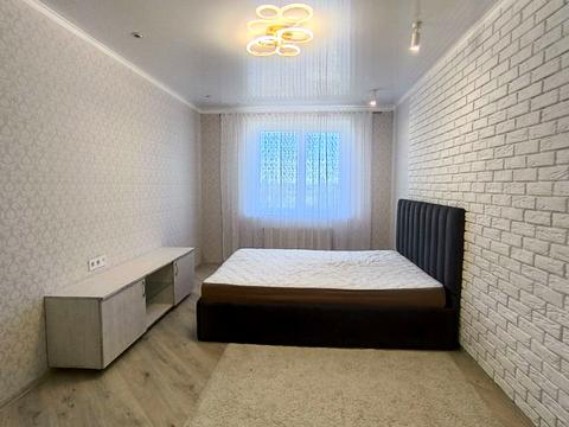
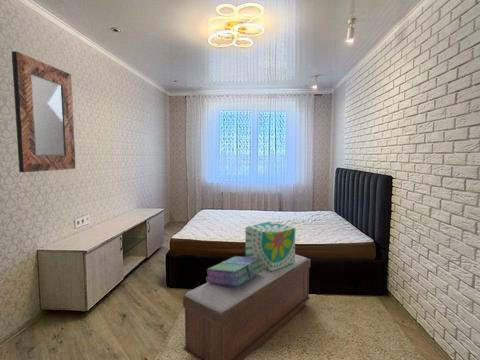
+ decorative box (270, 244)
+ bench (255, 298)
+ stack of books (236, 272)
+ home mirror (48, 118)
